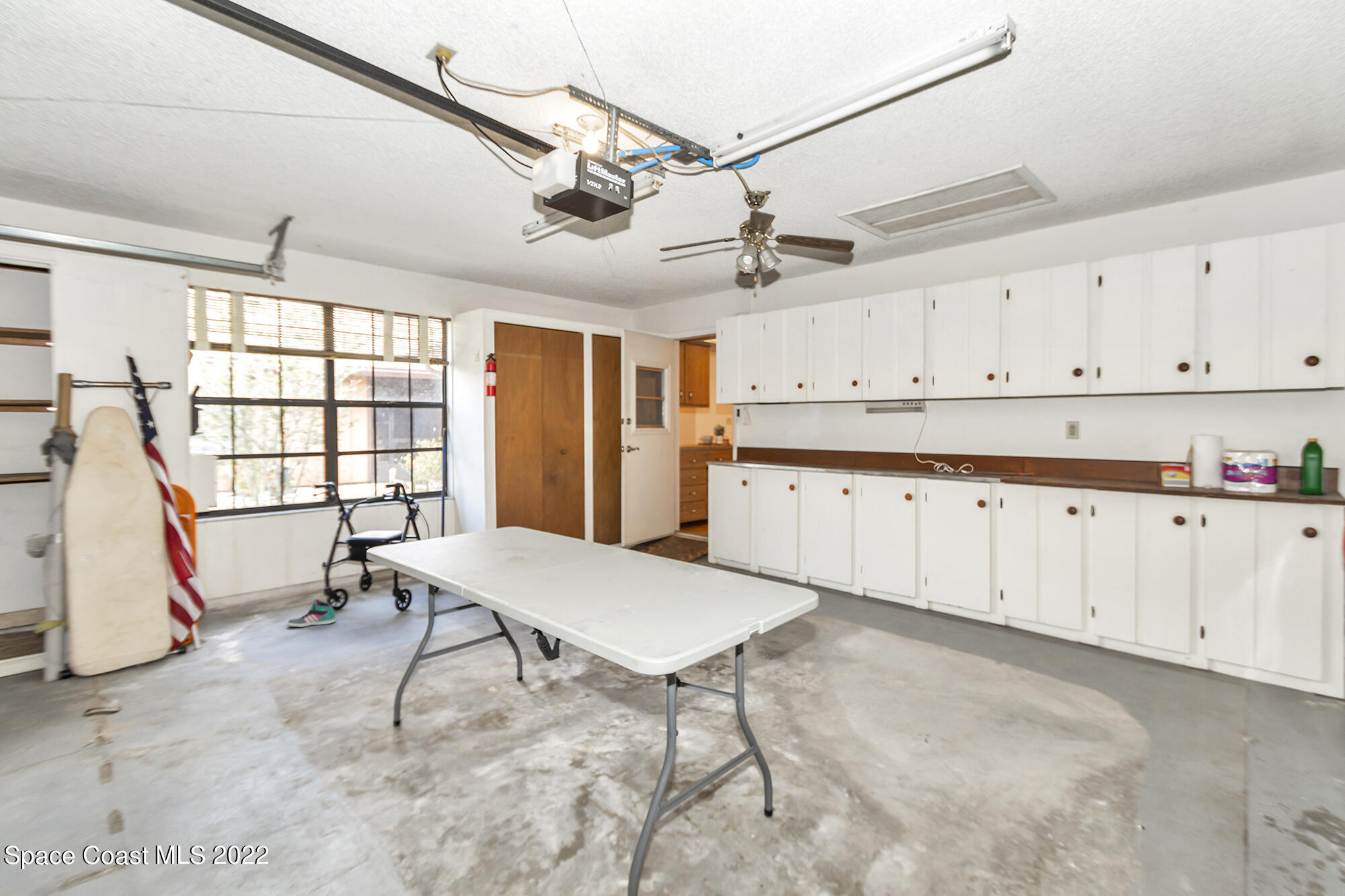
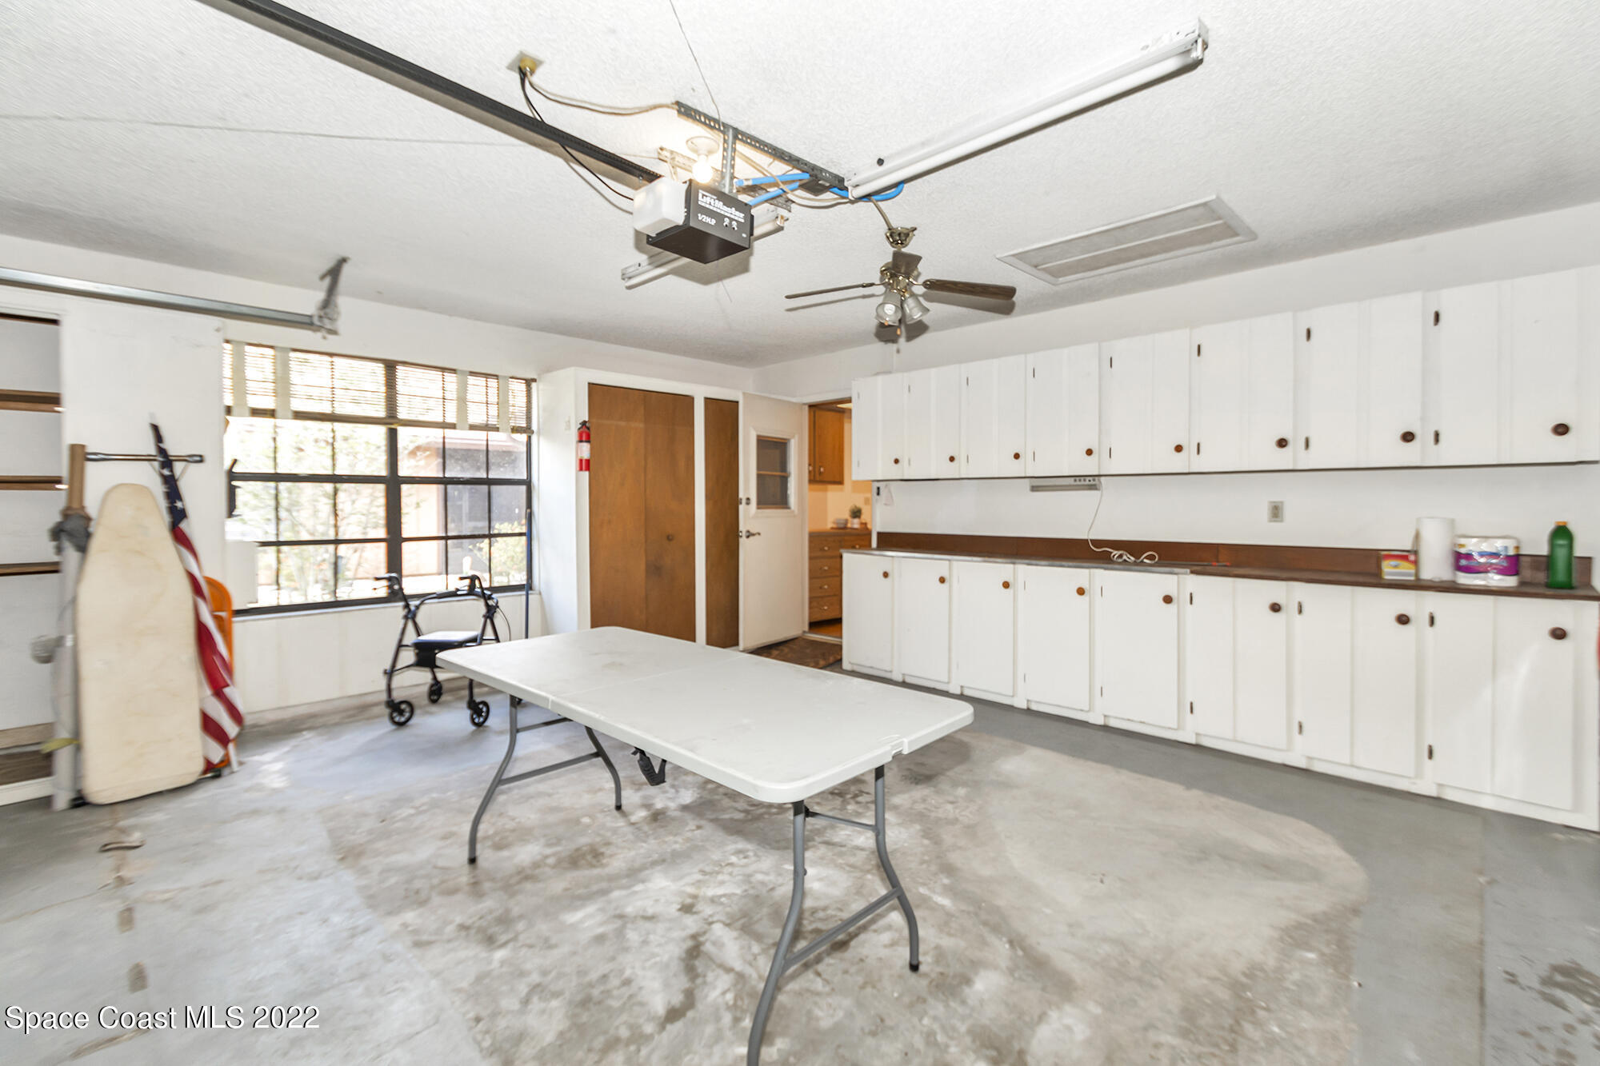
- sneaker (311, 612)
